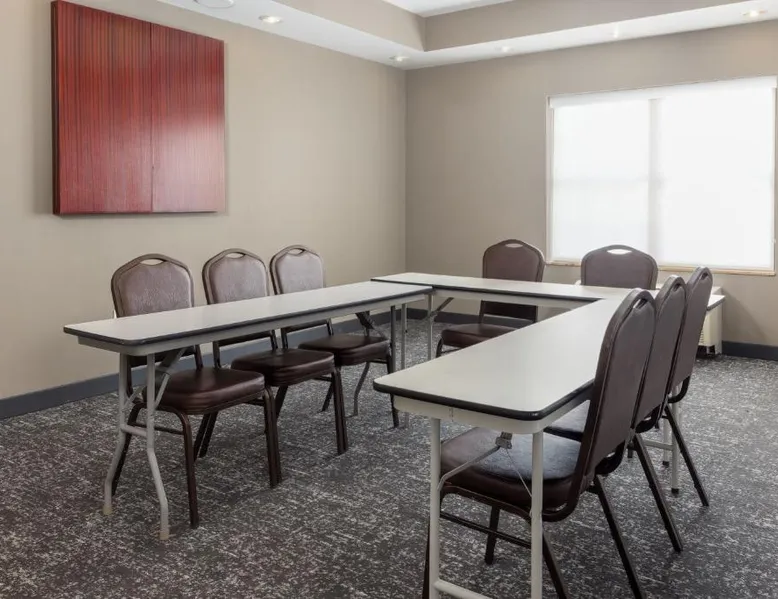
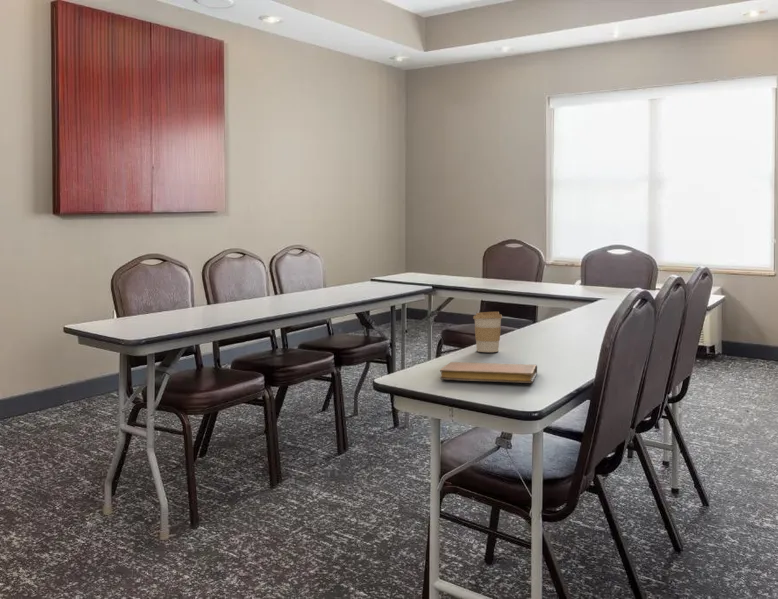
+ notebook (489, 371)
+ coffee cup (487, 331)
